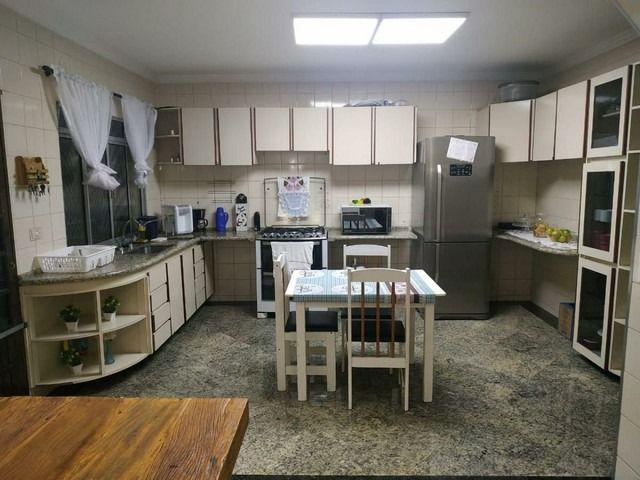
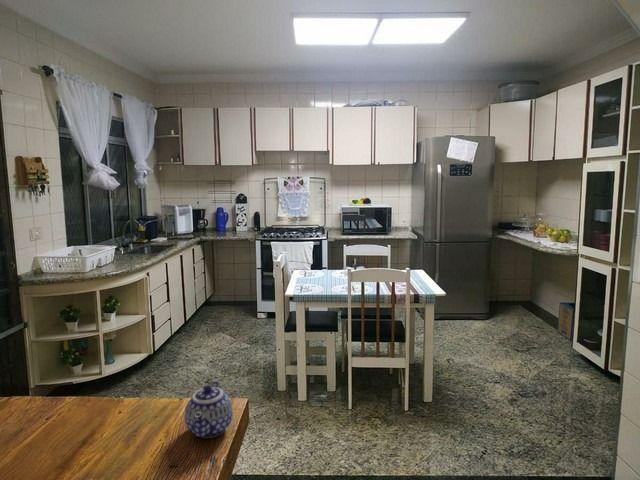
+ teapot (208, 408)
